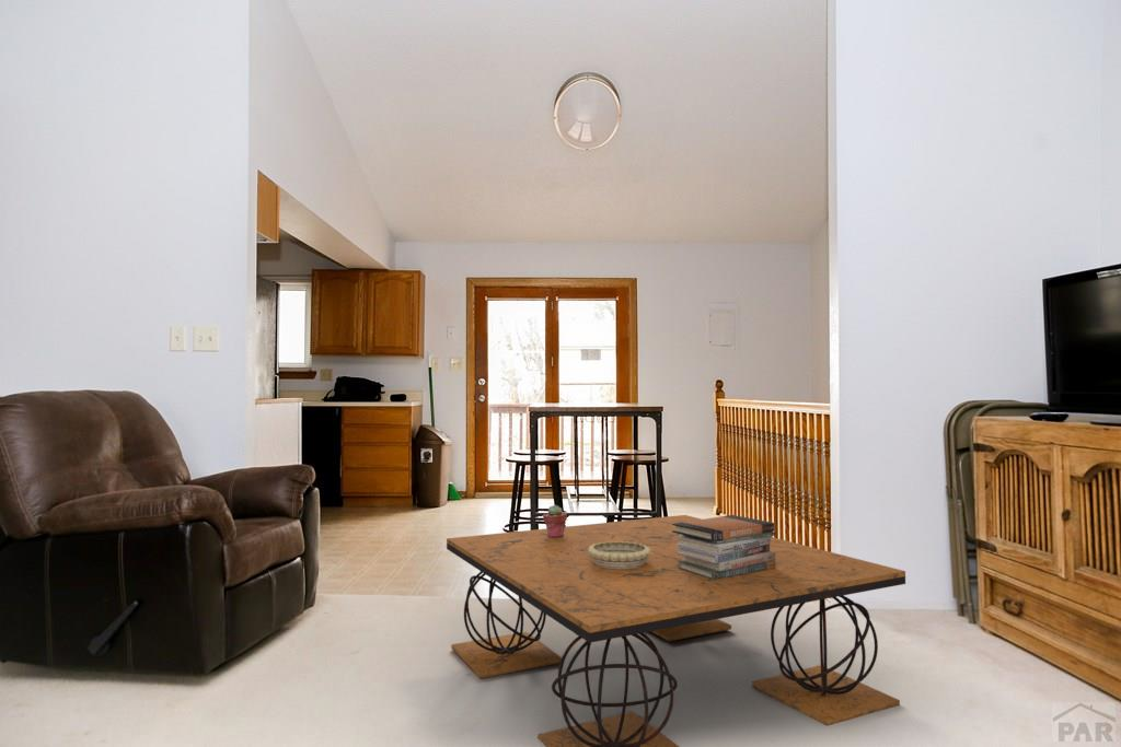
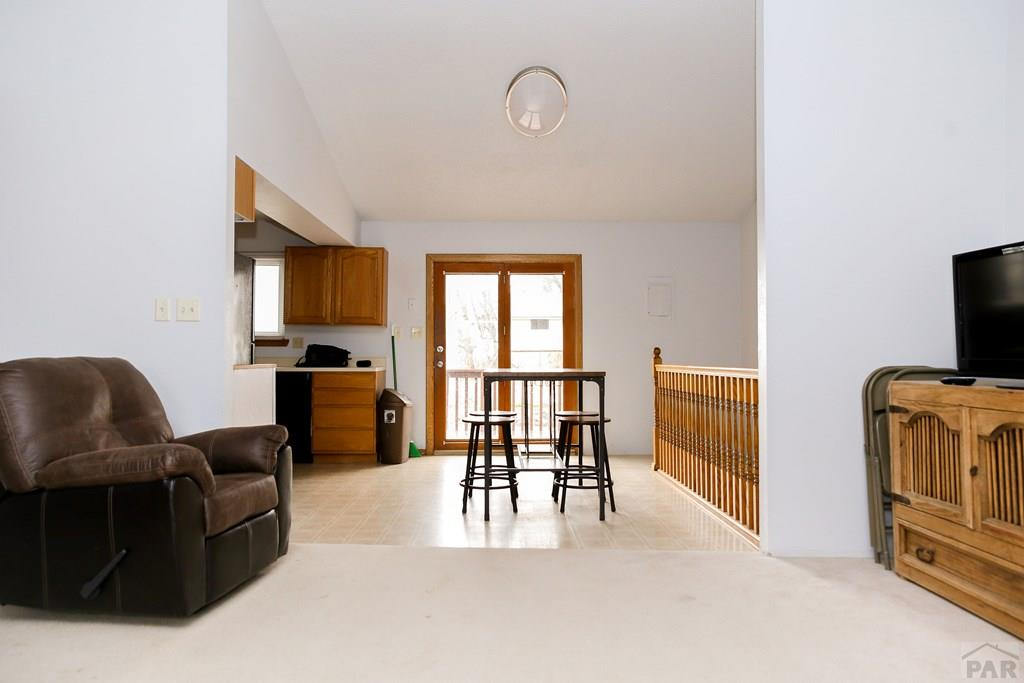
- decorative bowl (619, 553)
- coffee table (652, 612)
- potted succulent (555, 520)
- book stack (724, 545)
